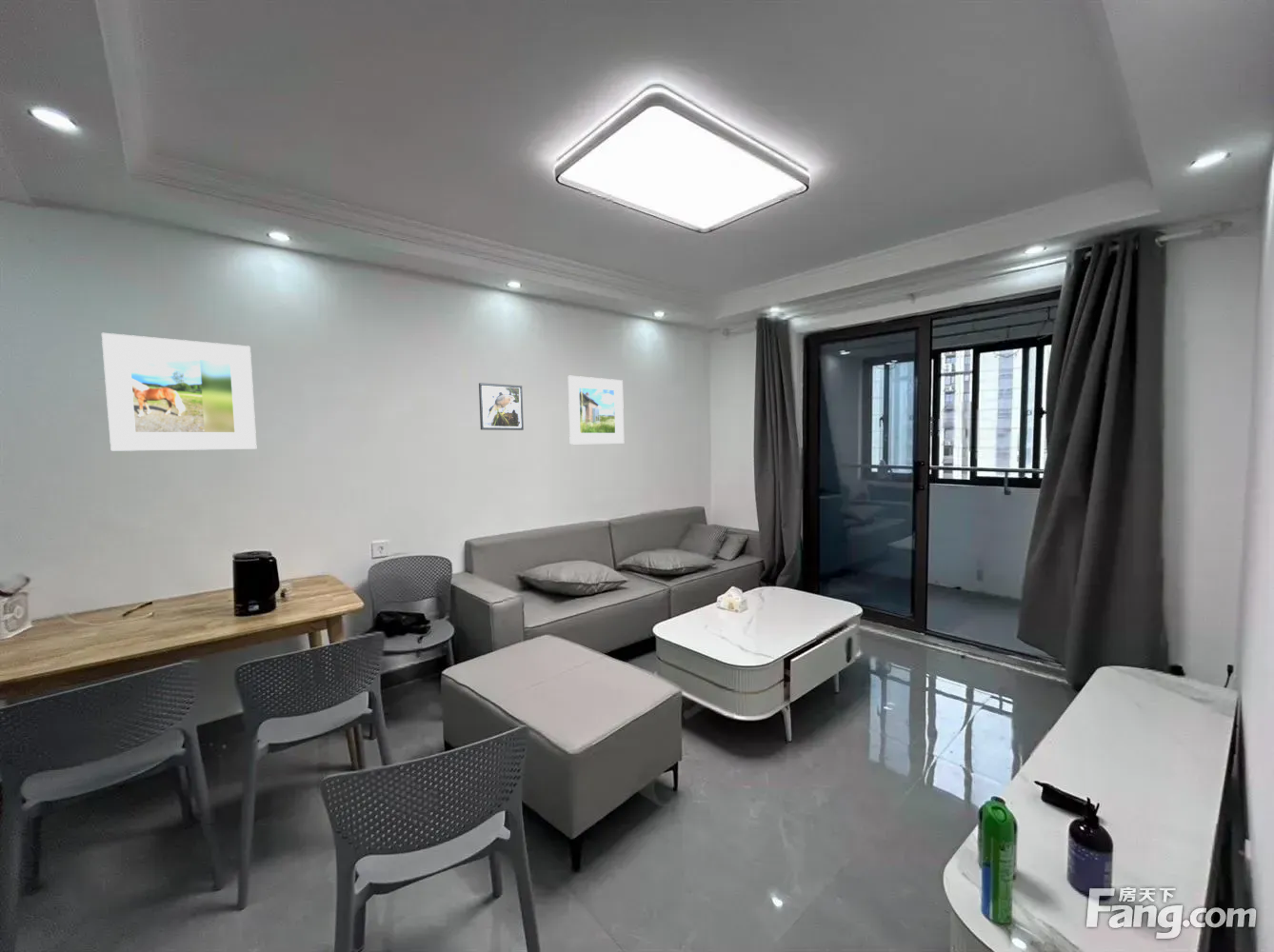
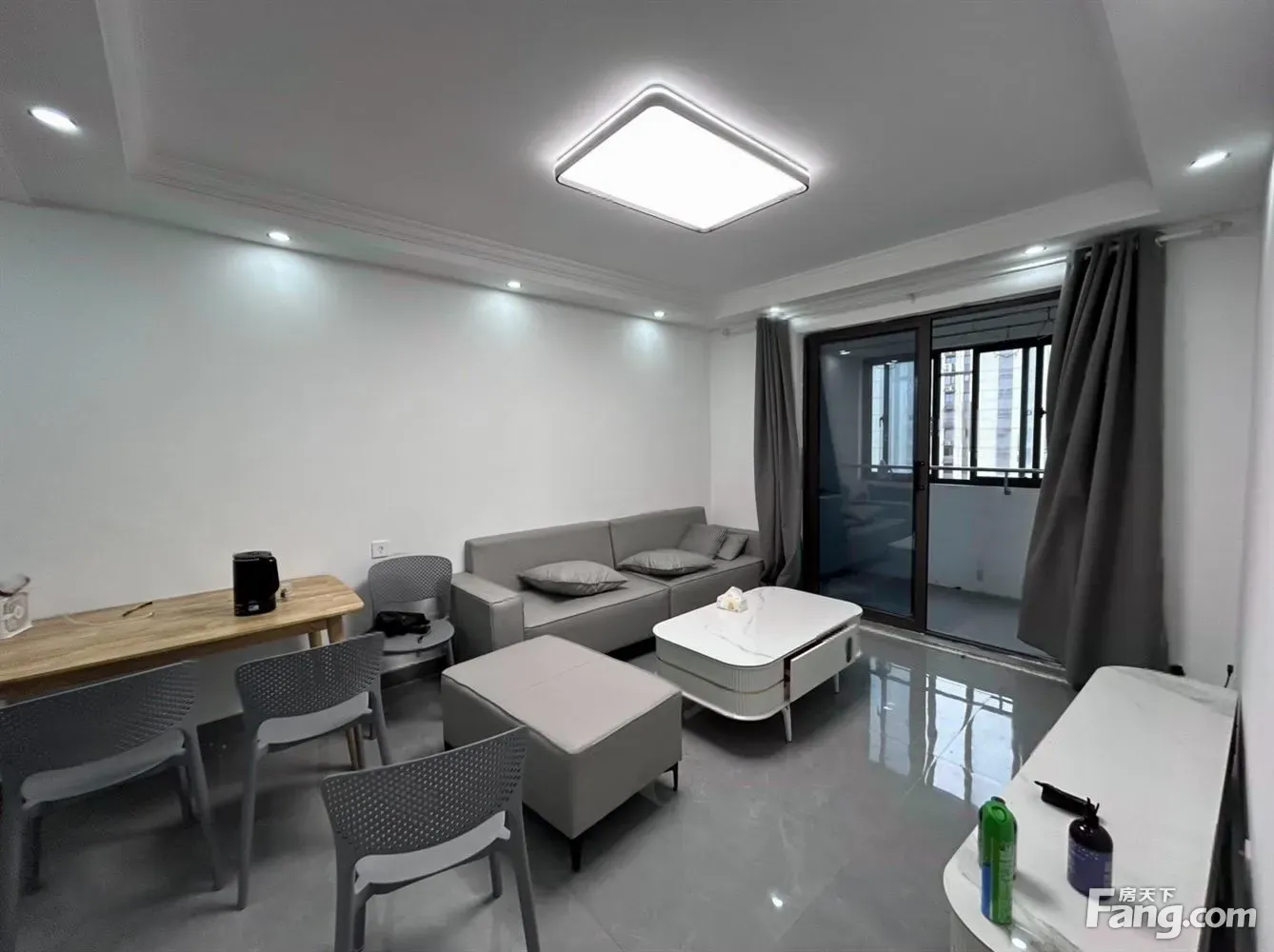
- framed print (502, 407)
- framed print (597, 410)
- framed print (185, 395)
